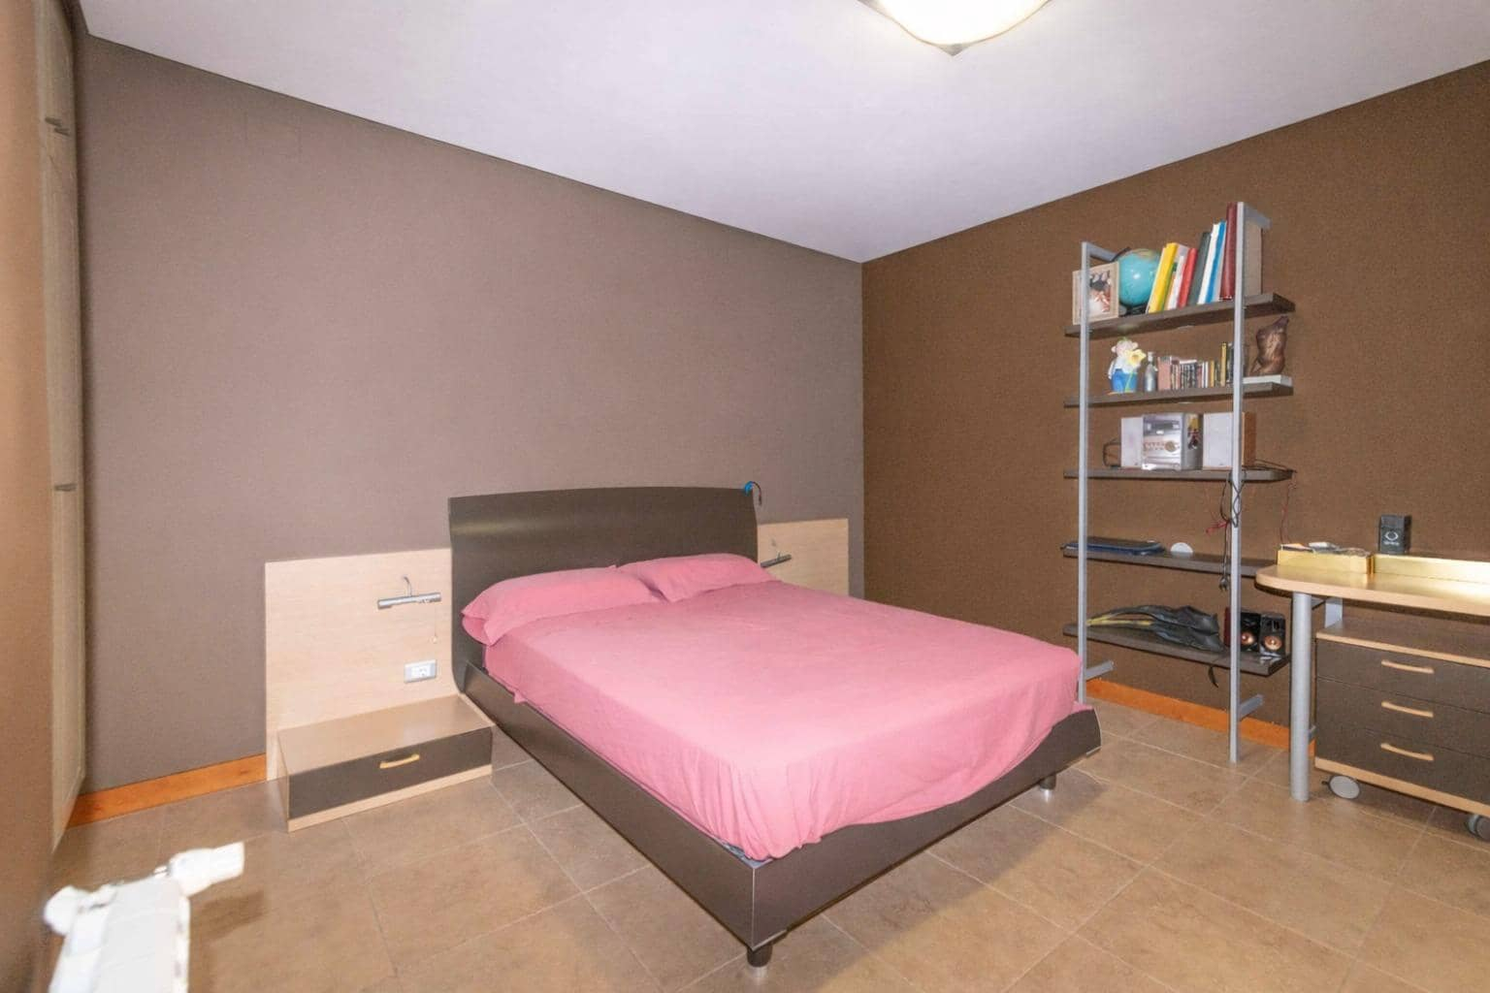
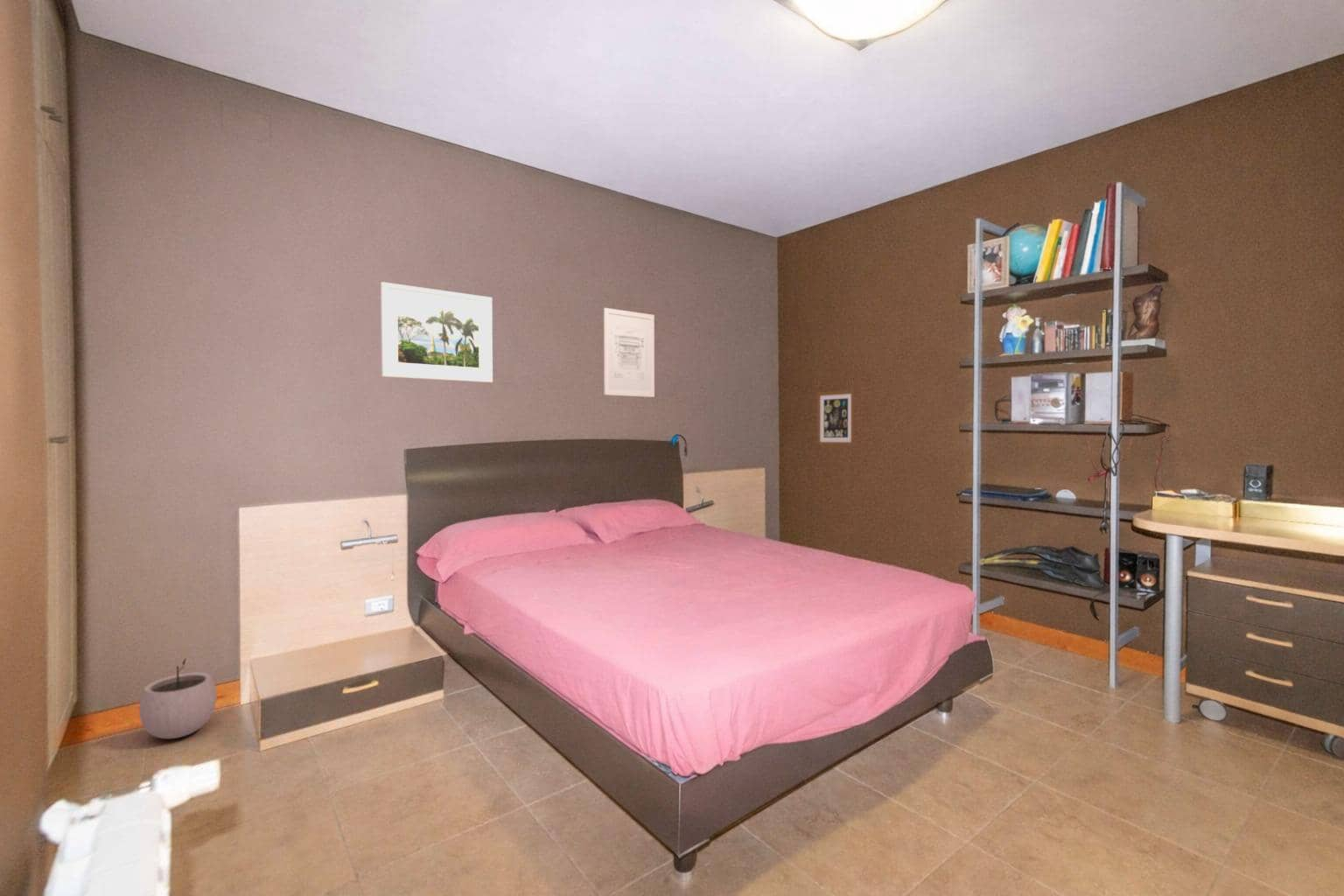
+ wall art (835, 418)
+ plant pot (178, 696)
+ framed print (439, 334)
+ wall art (629, 354)
